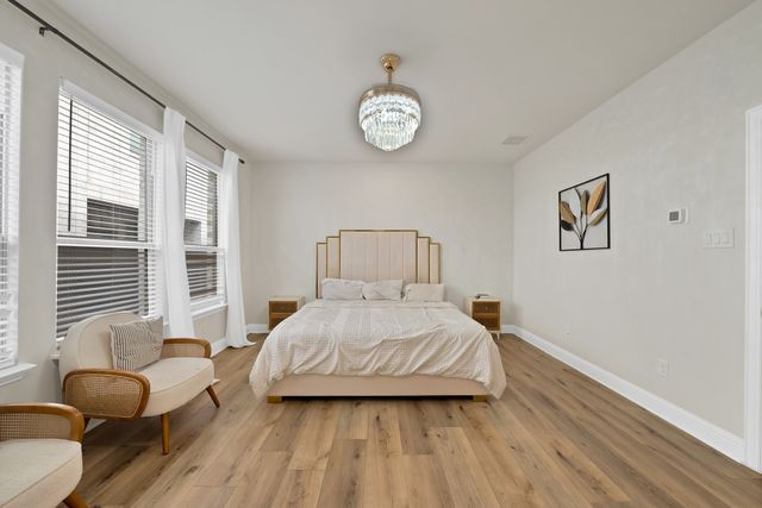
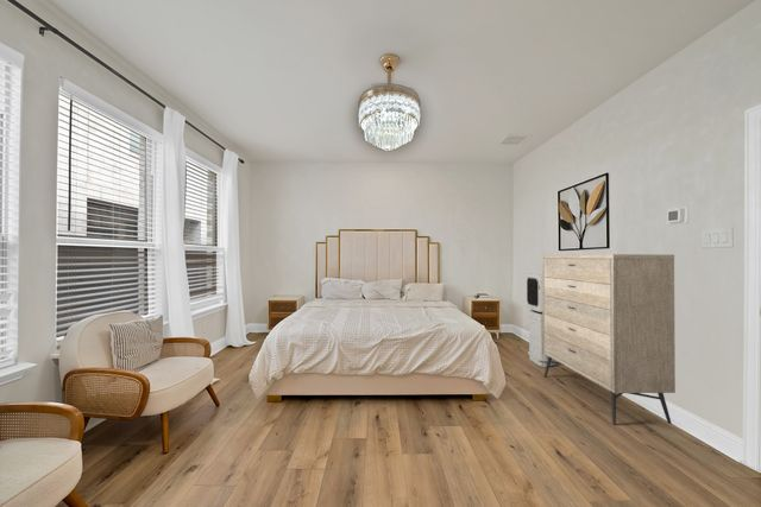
+ air purifier (541, 318)
+ dresser (597, 325)
